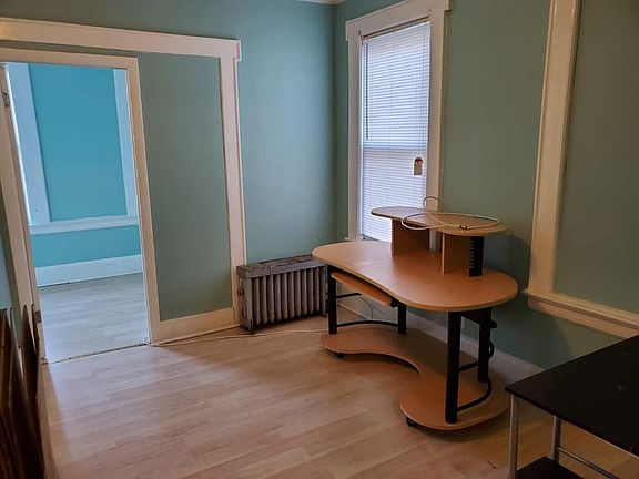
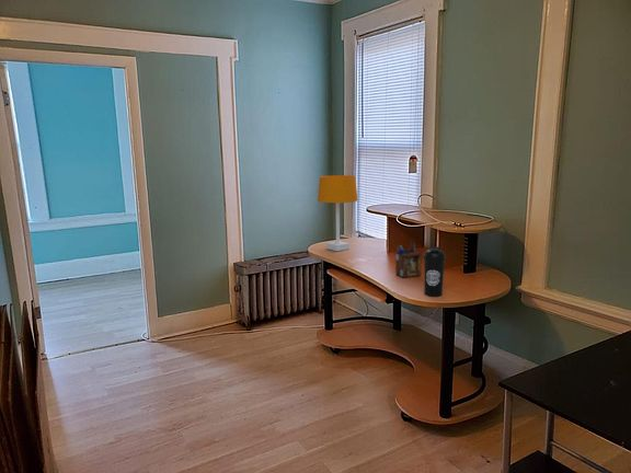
+ desk lamp (337, 212)
+ water bottle (434, 270)
+ desk organizer (408, 258)
